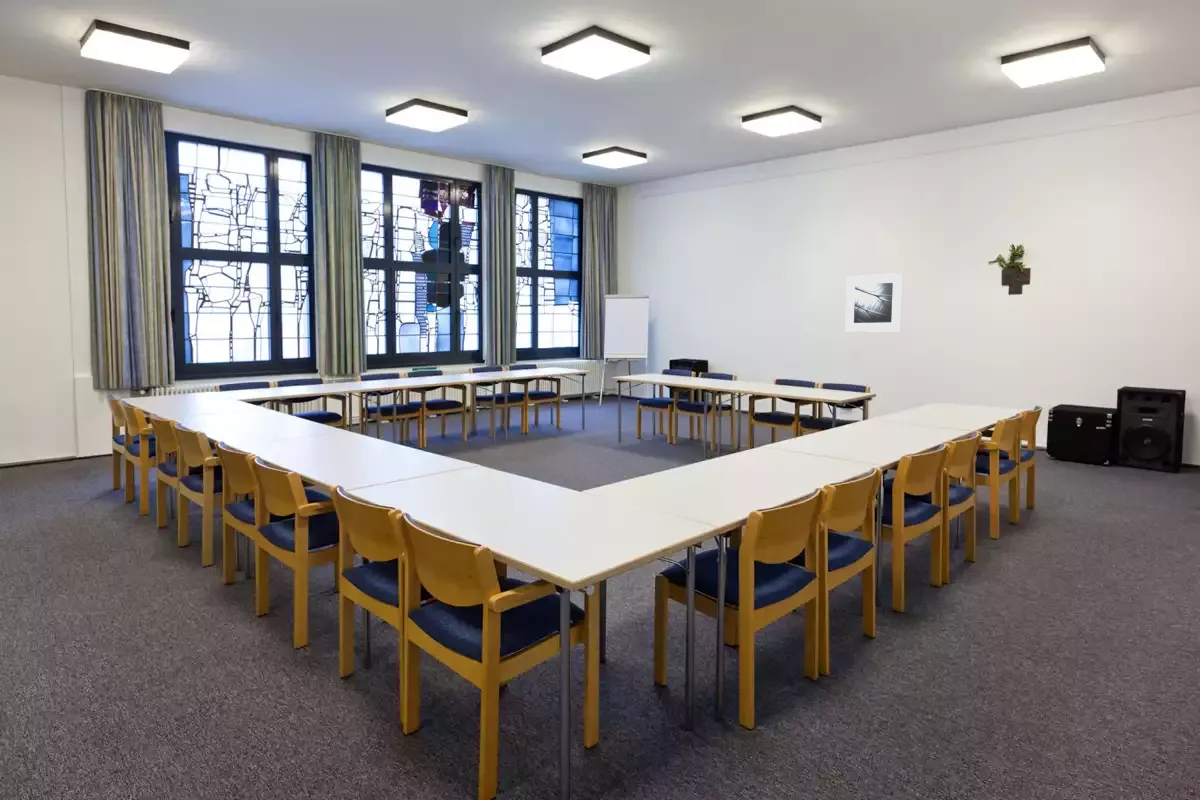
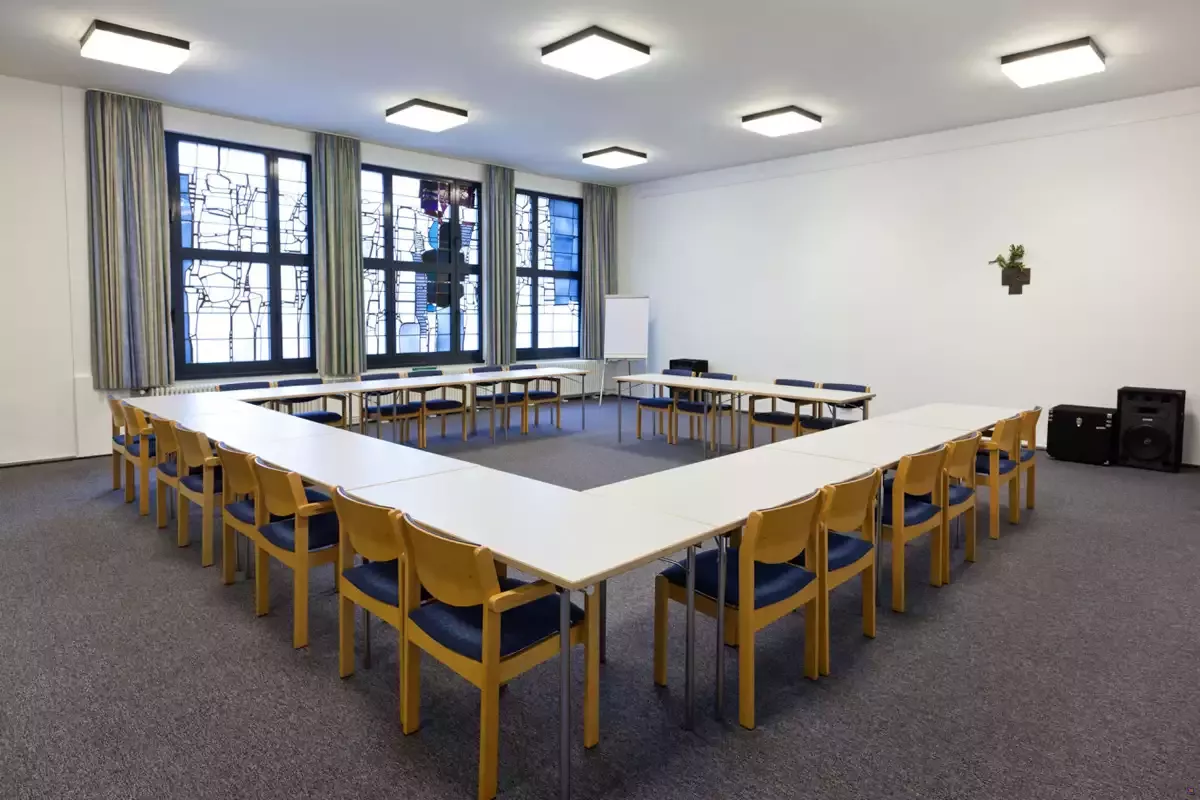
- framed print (873, 303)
